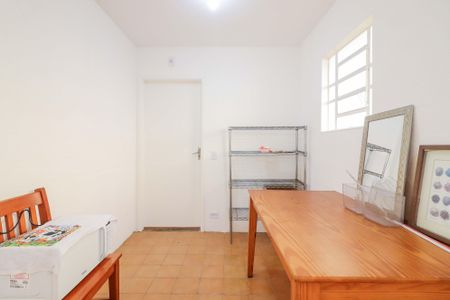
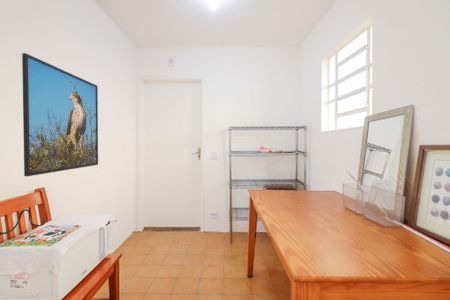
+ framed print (68, 121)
